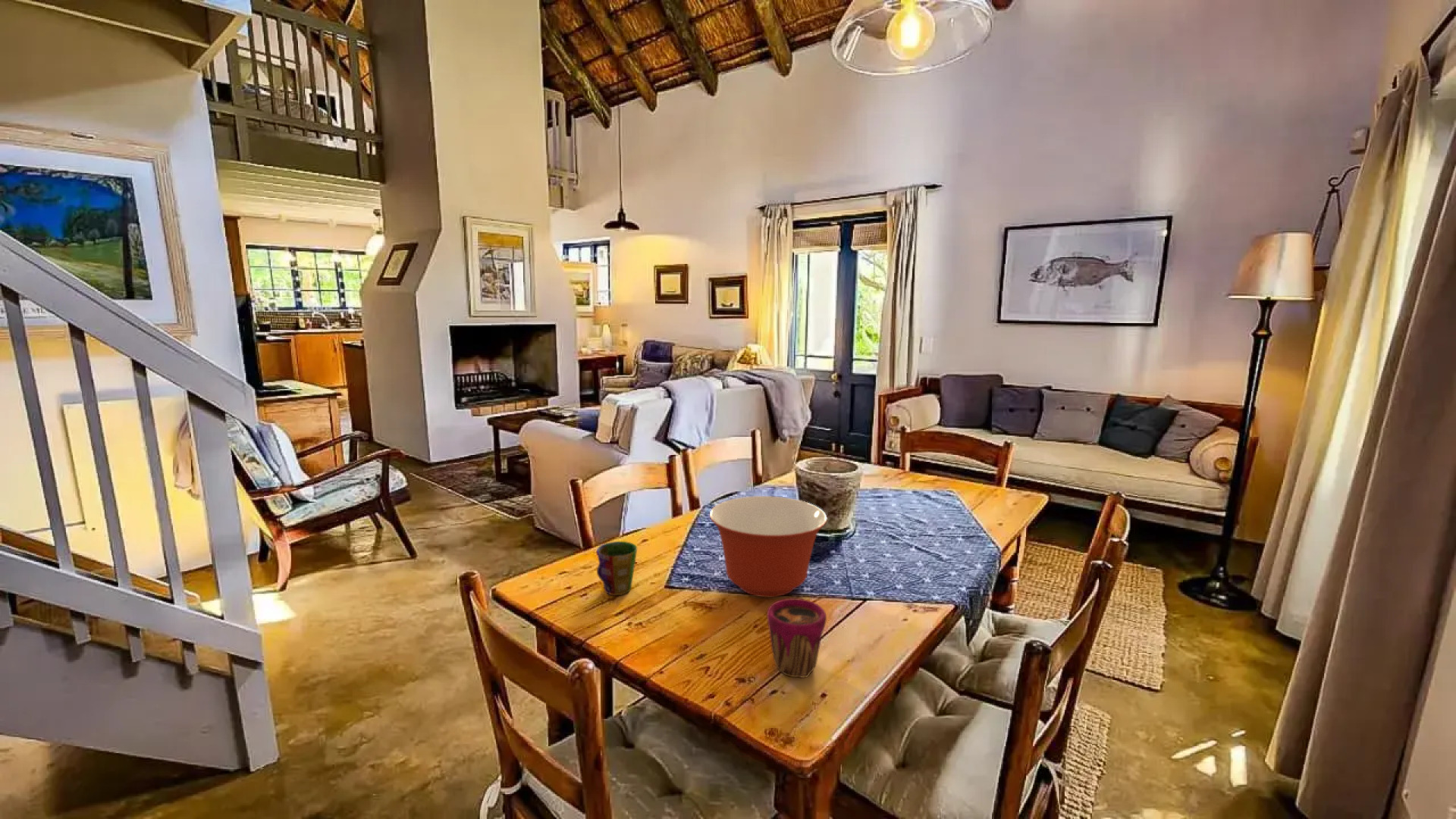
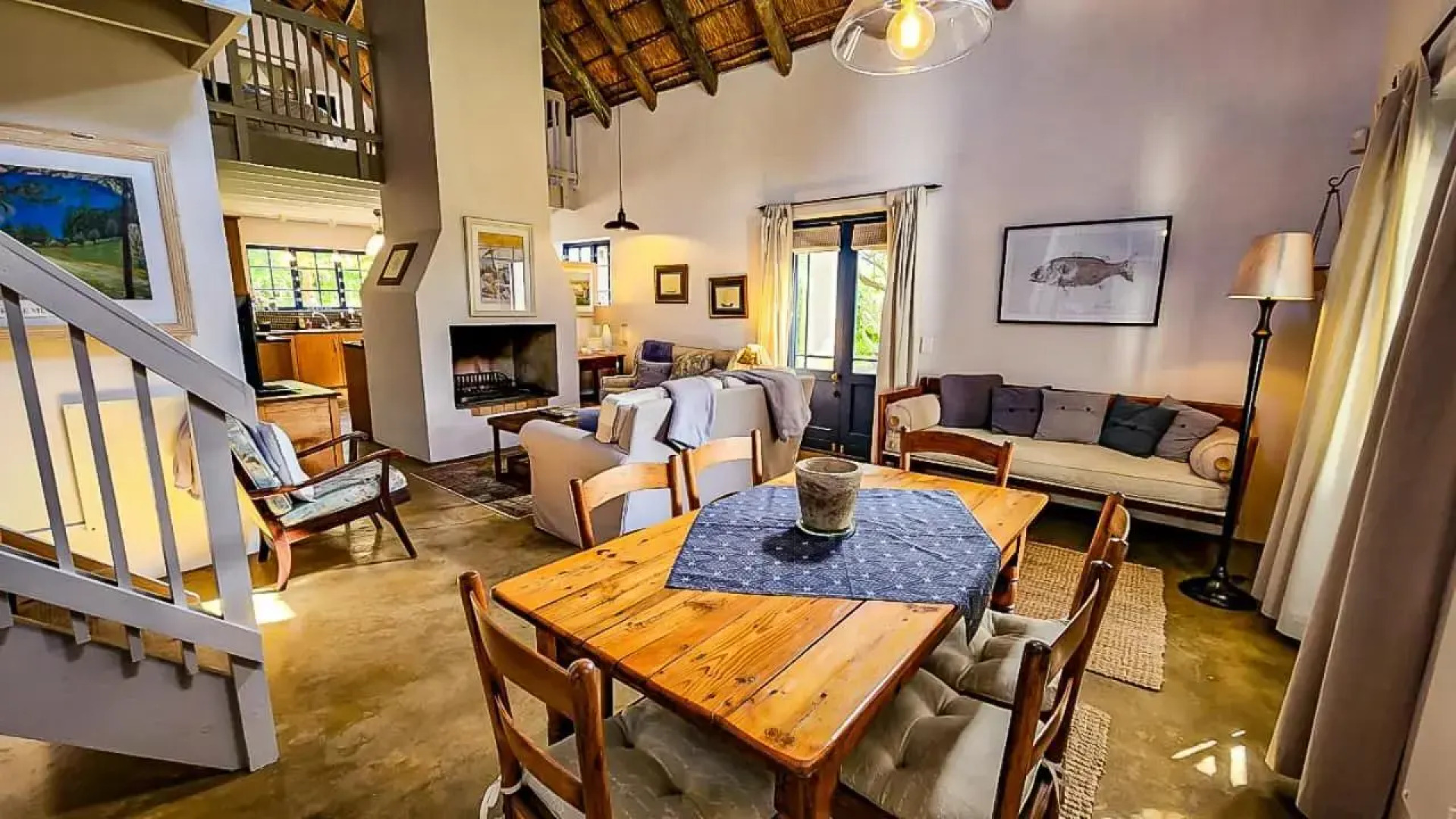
- mixing bowl (767, 548)
- cup (797, 643)
- cup (613, 572)
